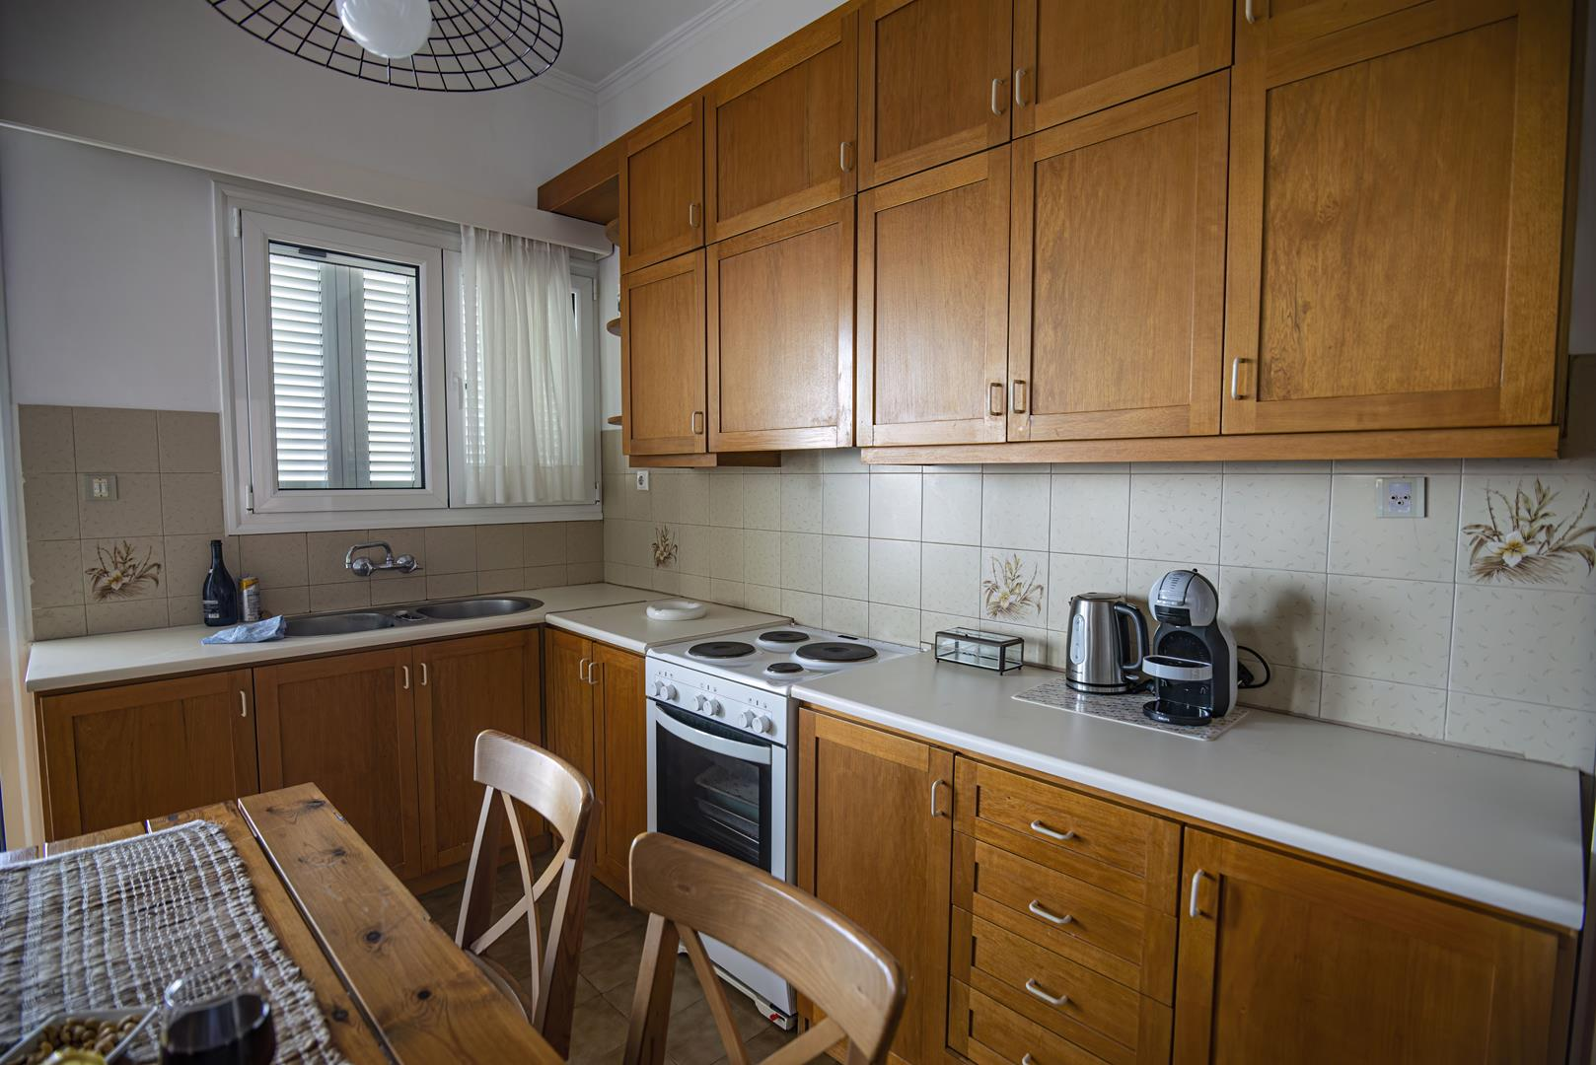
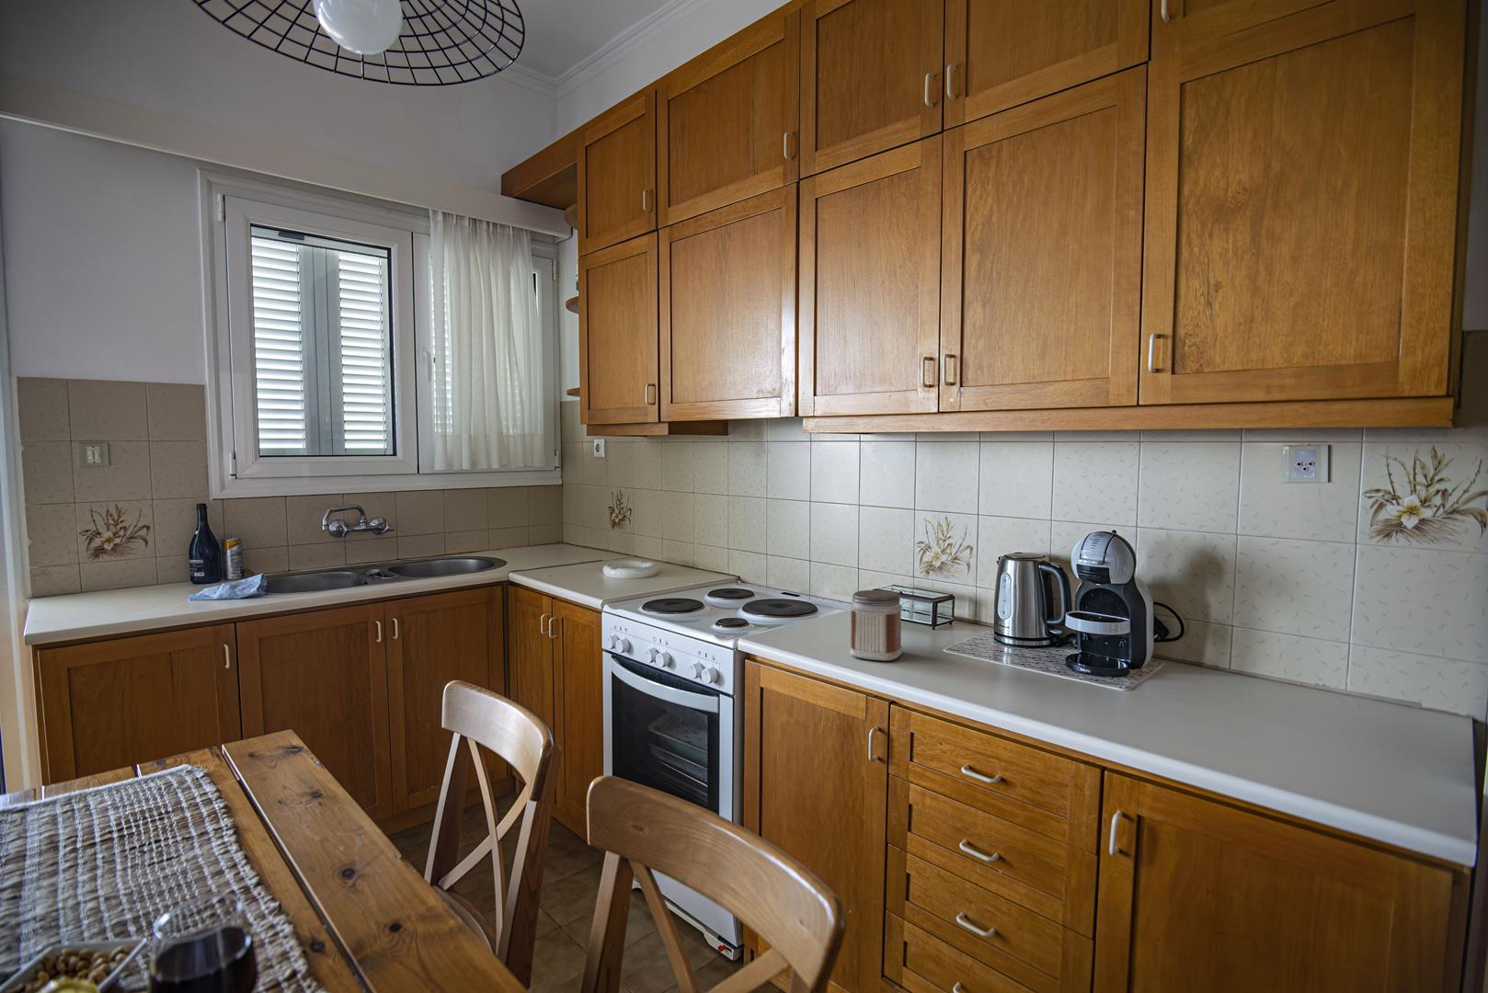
+ jar (875, 623)
